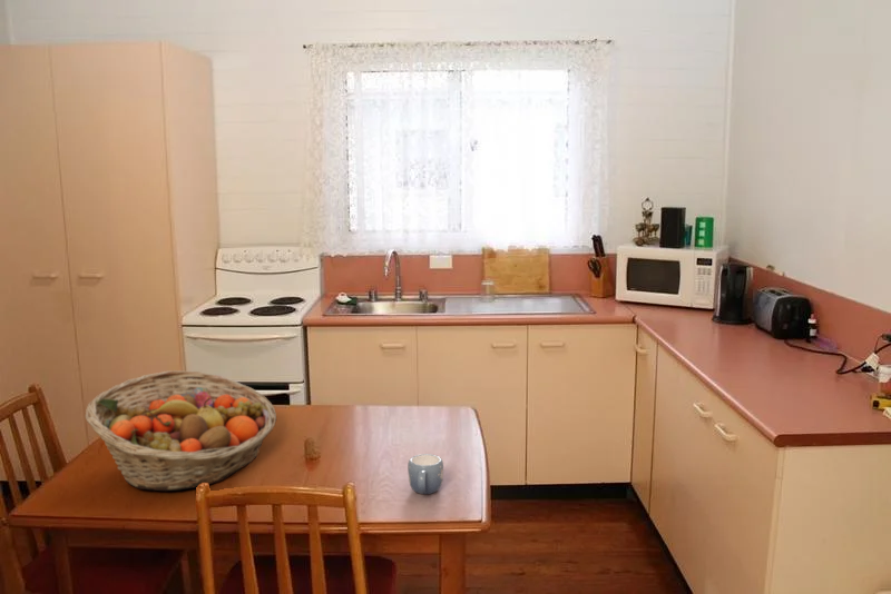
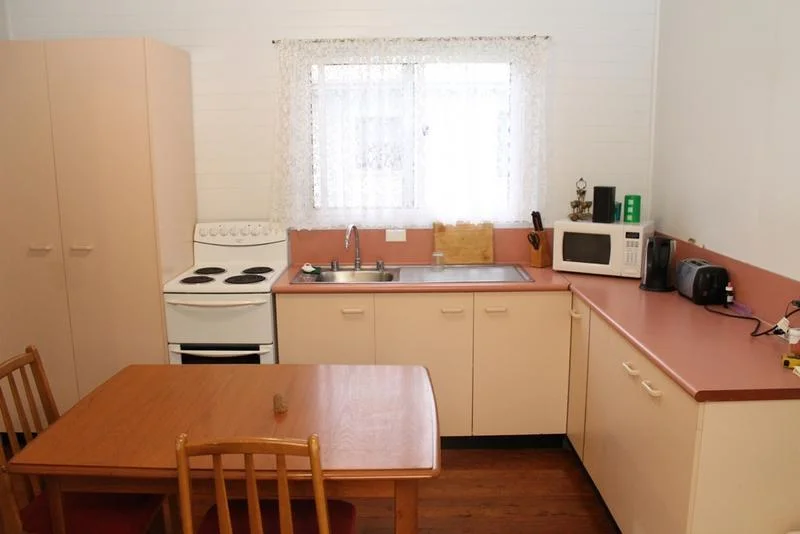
- fruit basket (187, 425)
- mug (424, 477)
